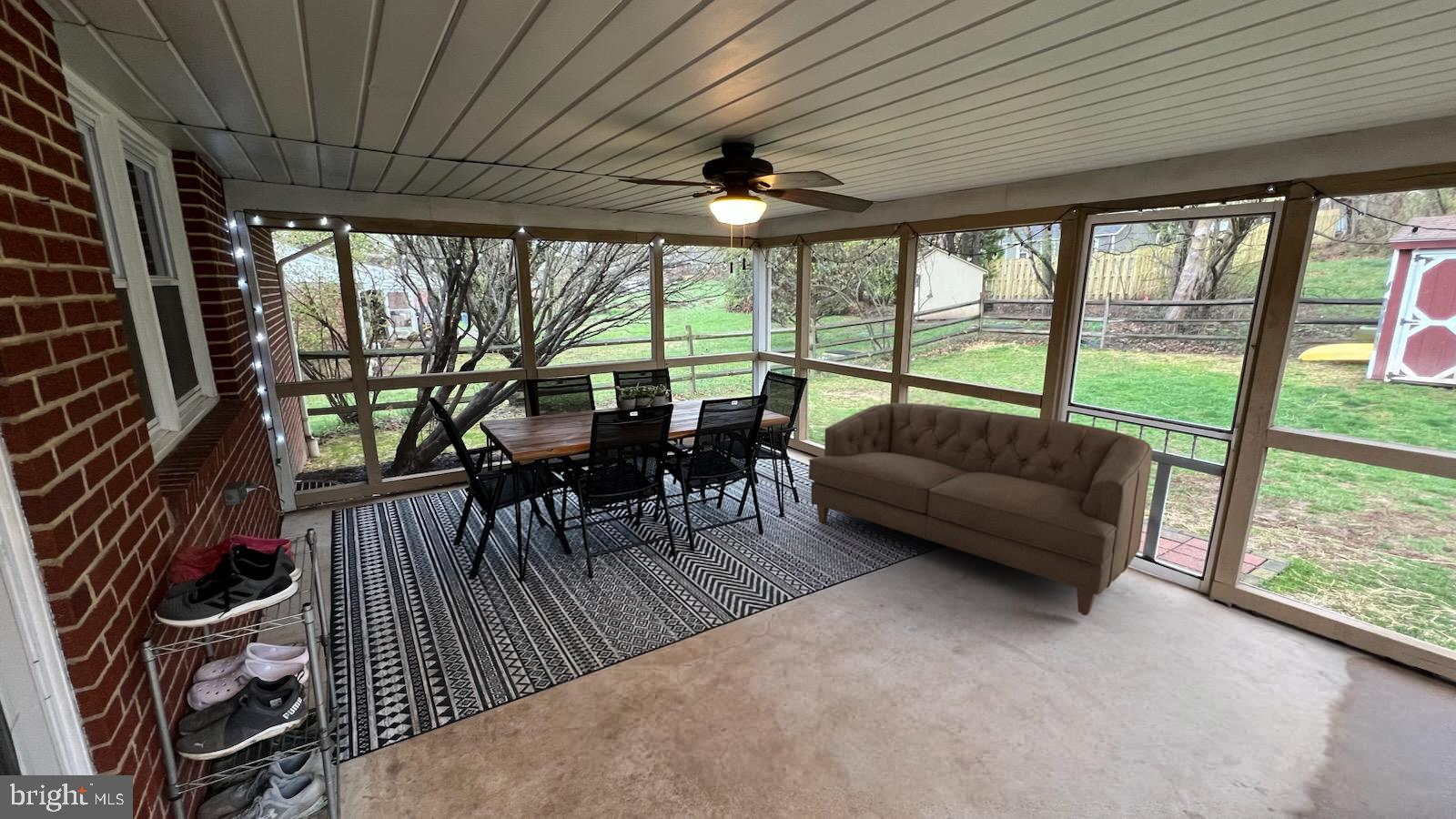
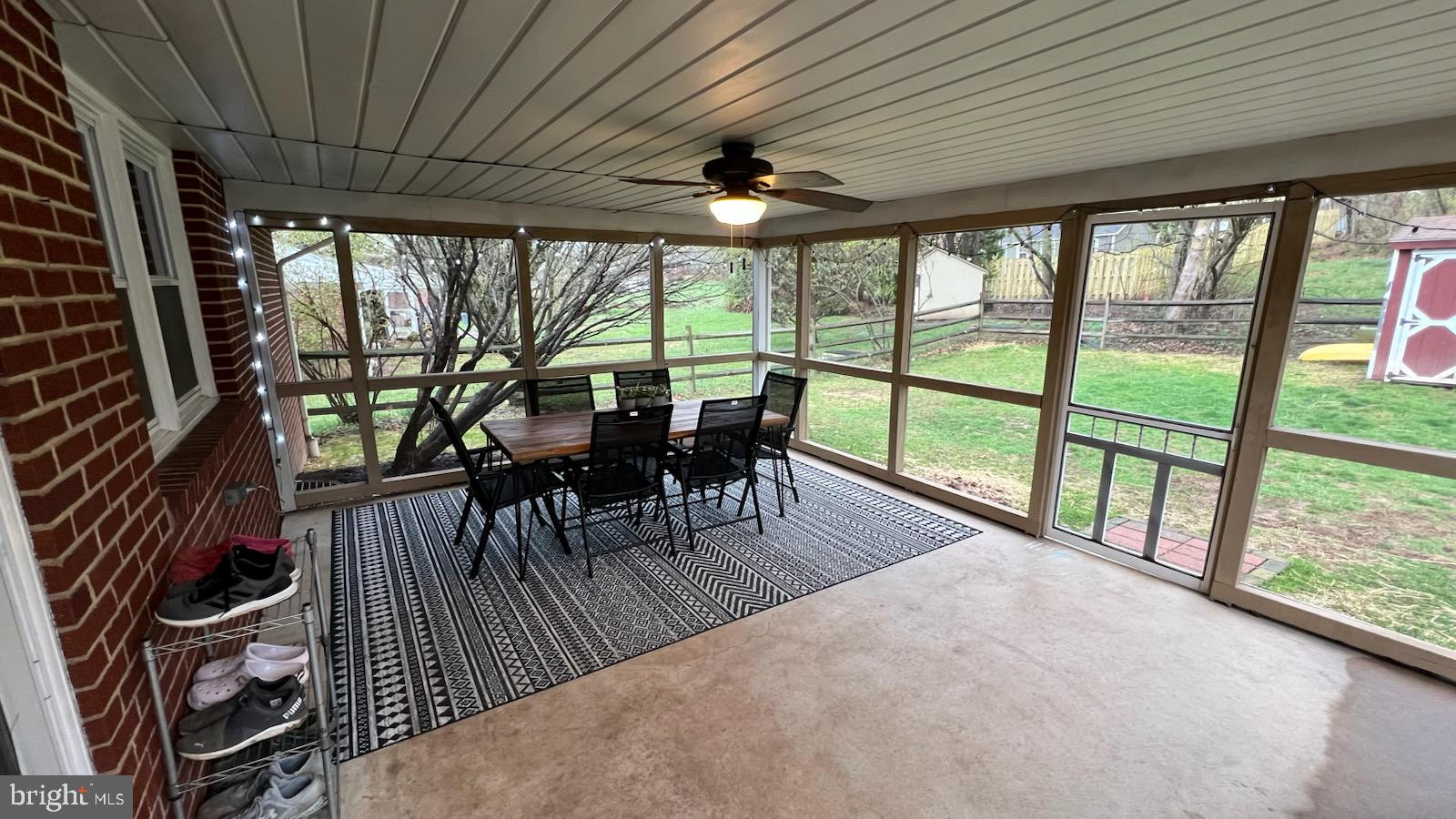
- sofa (962, 483)
